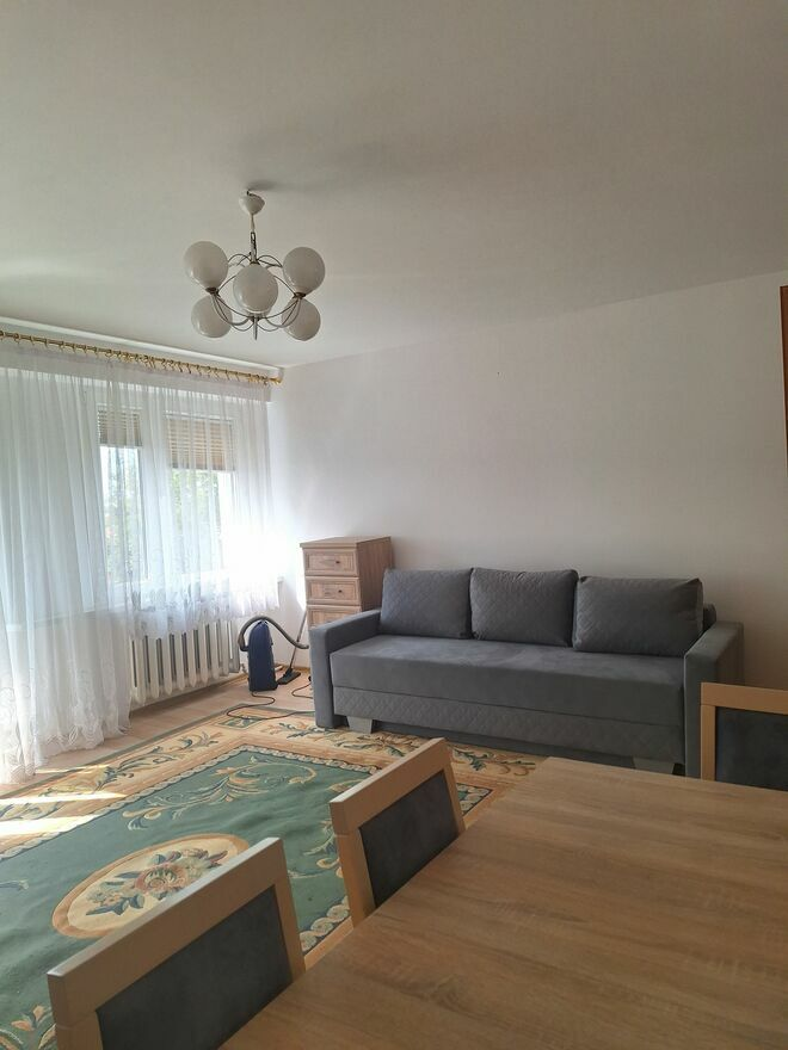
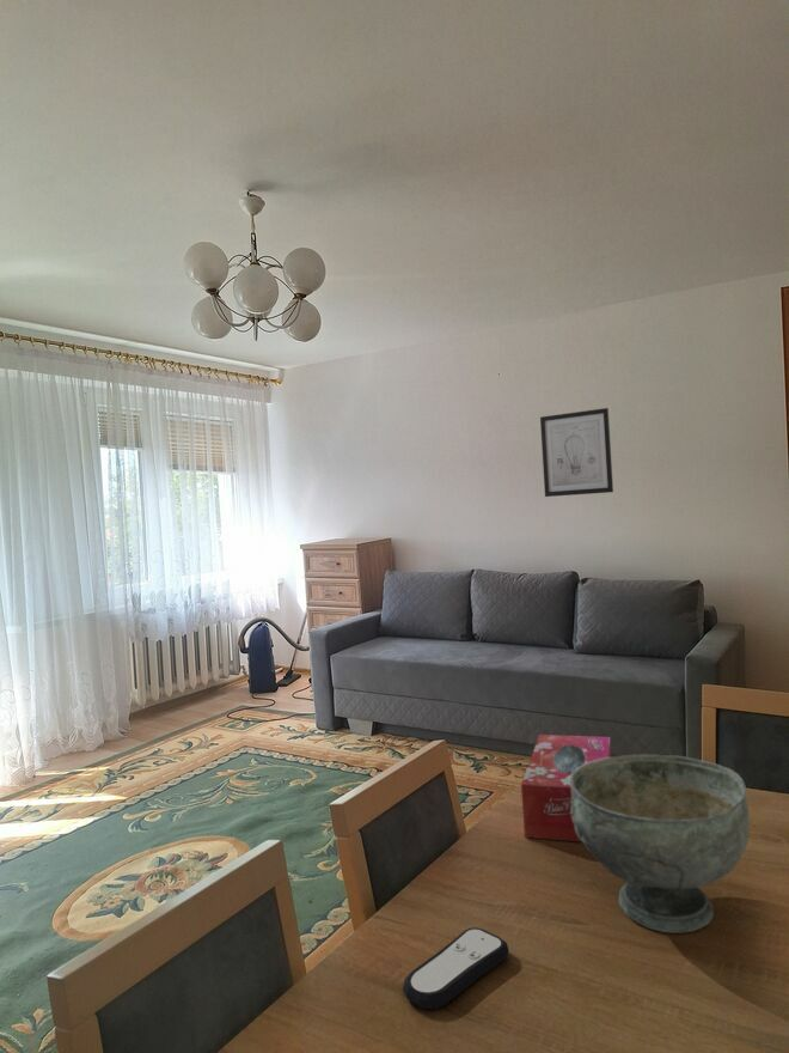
+ wall art (575, 454)
+ tissue box (569, 783)
+ decorative bowl (659, 844)
+ remote control (455, 966)
